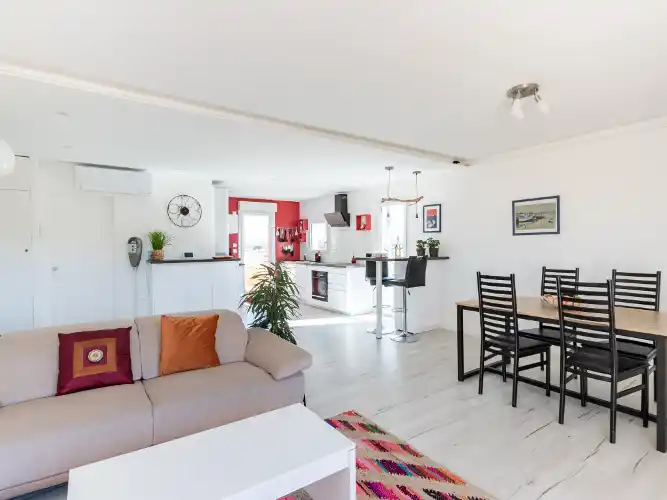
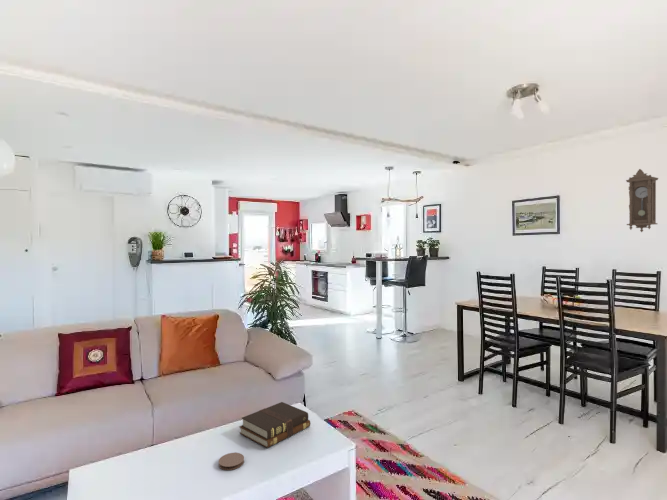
+ bible (275, 422)
+ pendulum clock (641, 200)
+ coaster (231, 461)
